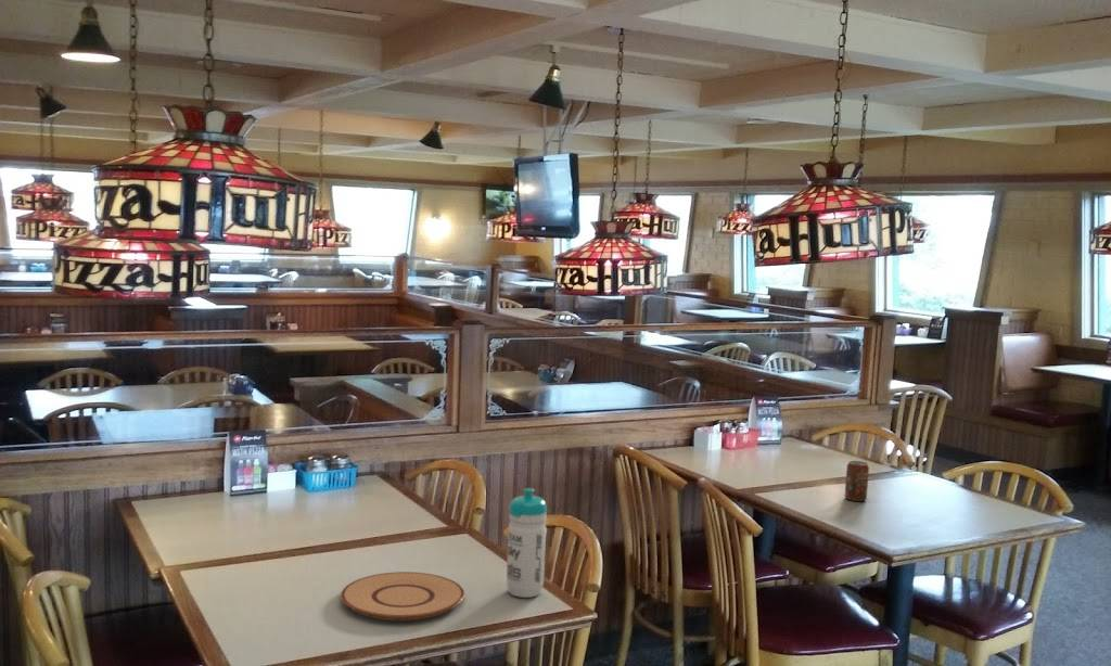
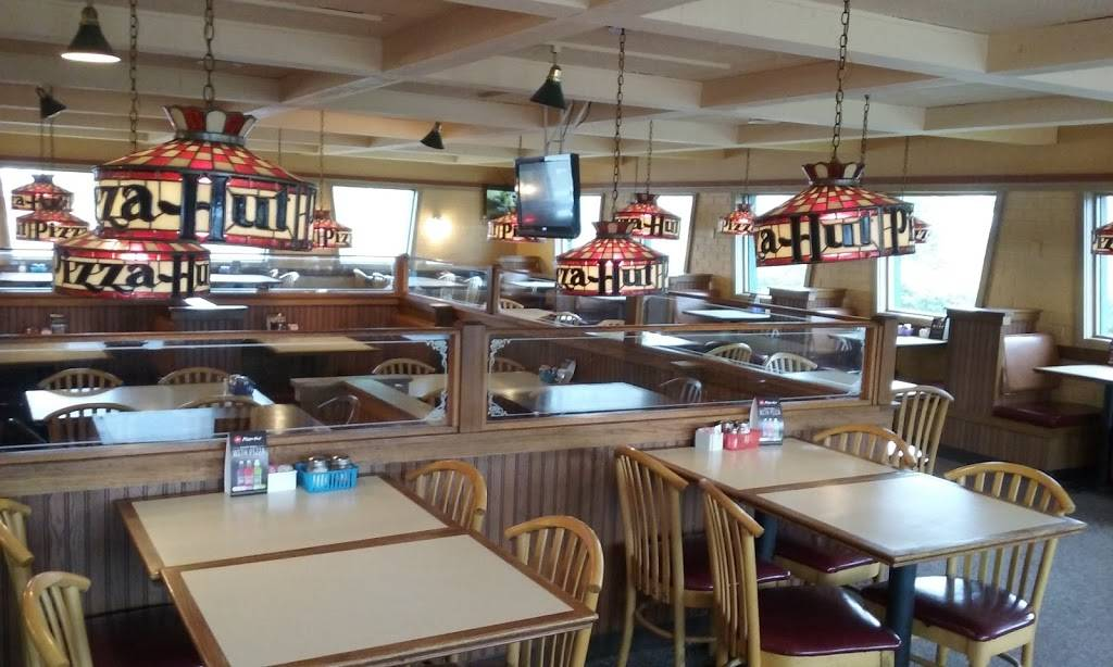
- water bottle (526, 540)
- plate (403, 595)
- soda can (856, 481)
